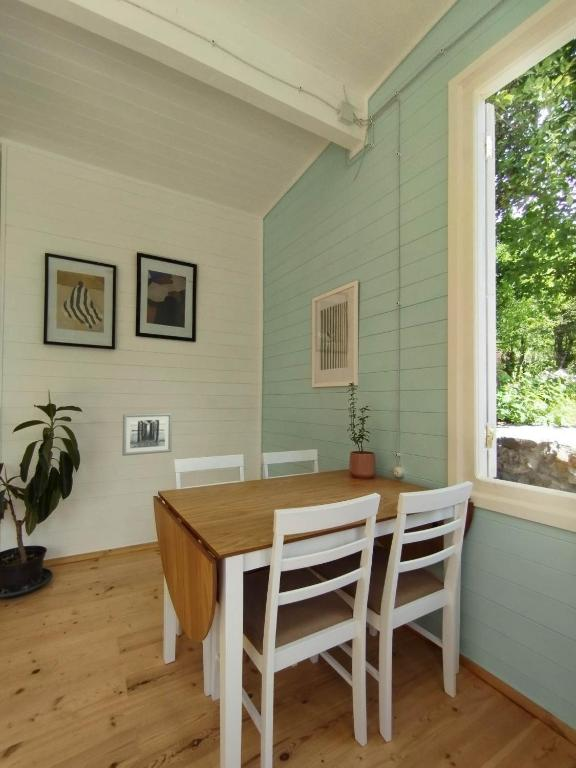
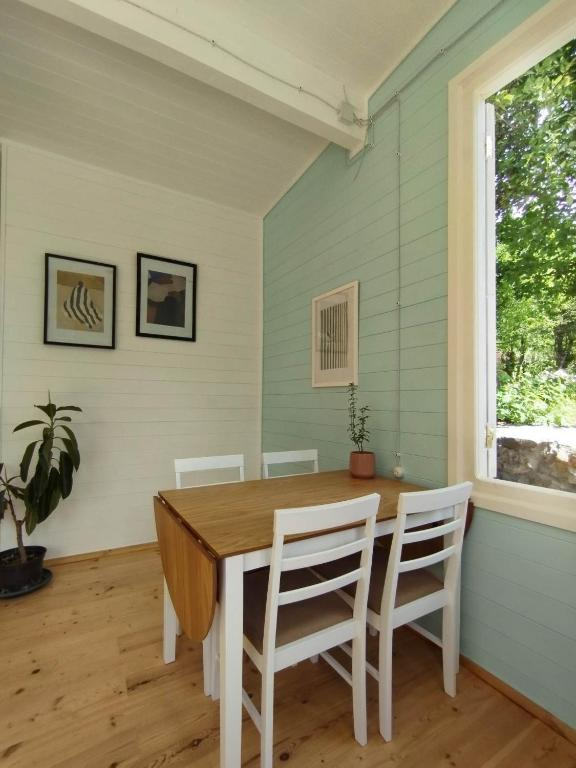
- wall art (148, 433)
